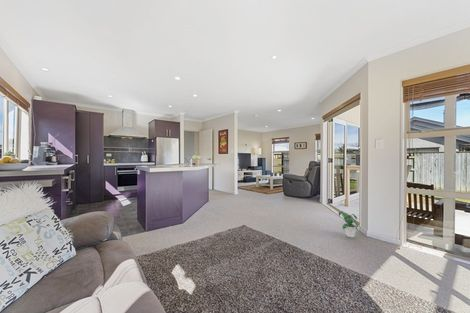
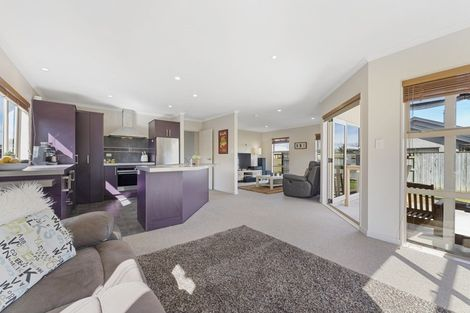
- potted plant (348, 223)
